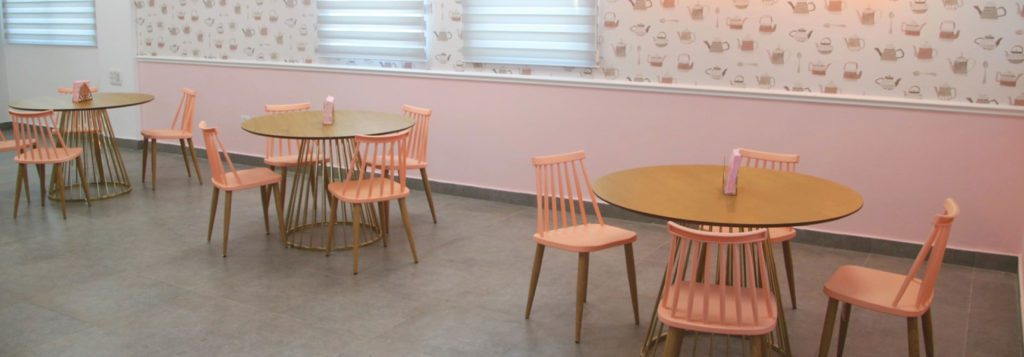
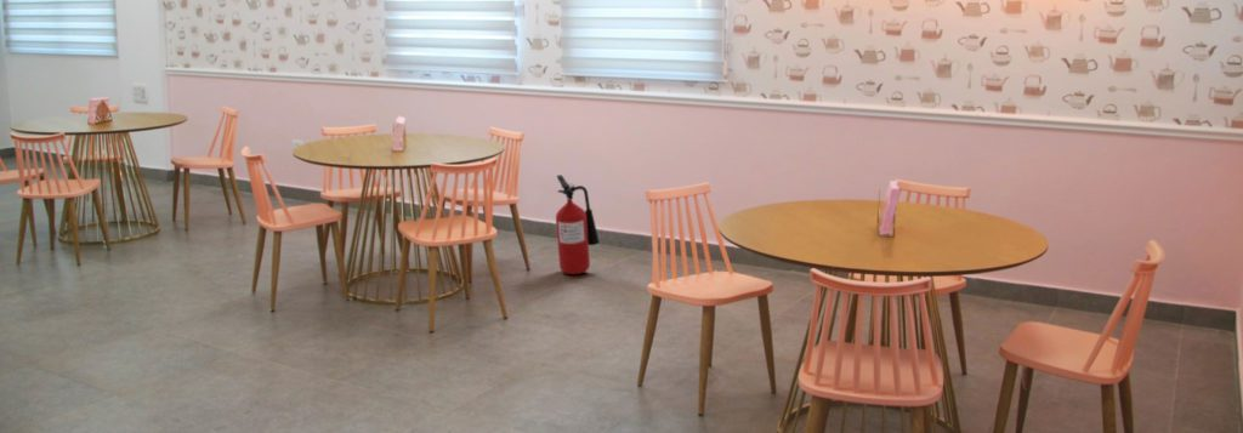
+ fire extinguisher (574, 224)
